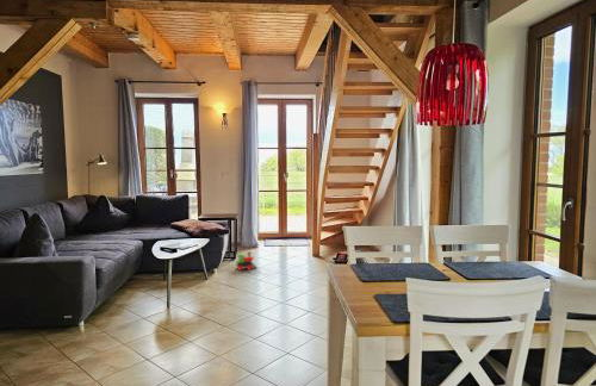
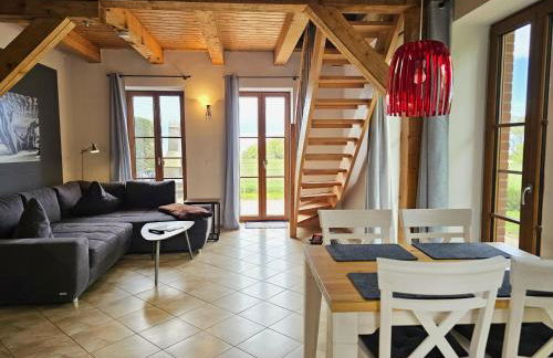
- toy train (247, 260)
